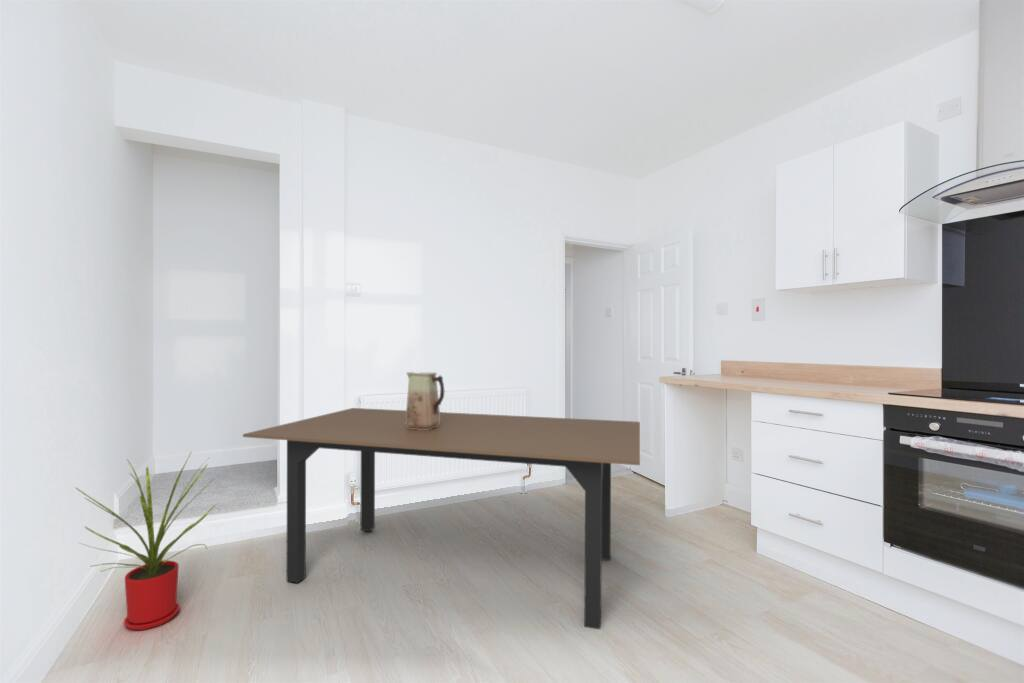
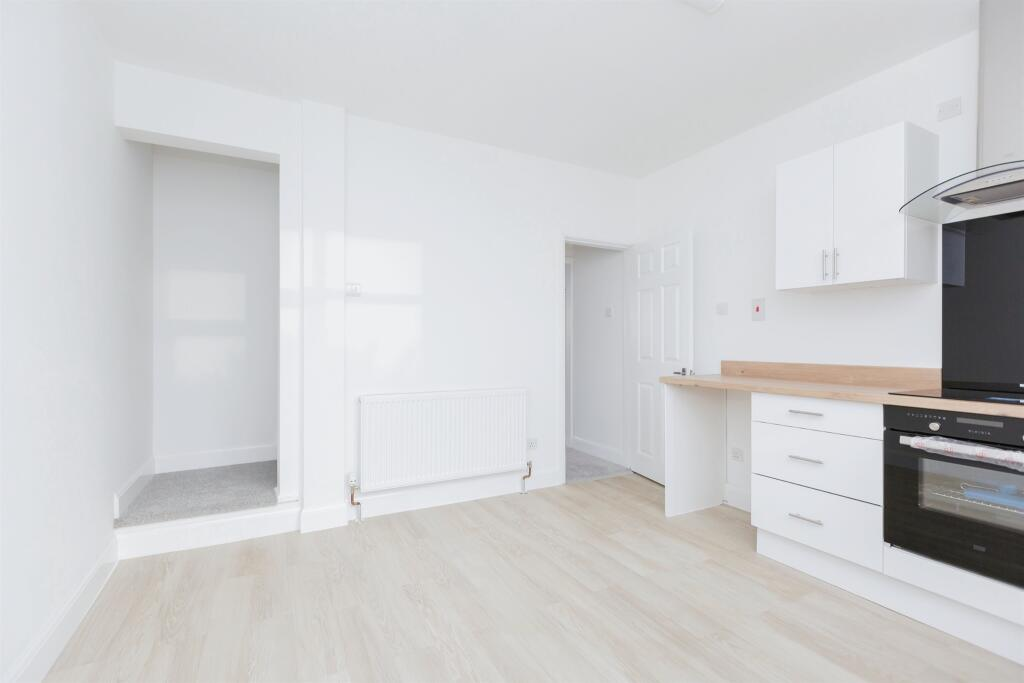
- dining table (457, 458)
- house plant (149, 540)
- vase (425, 399)
